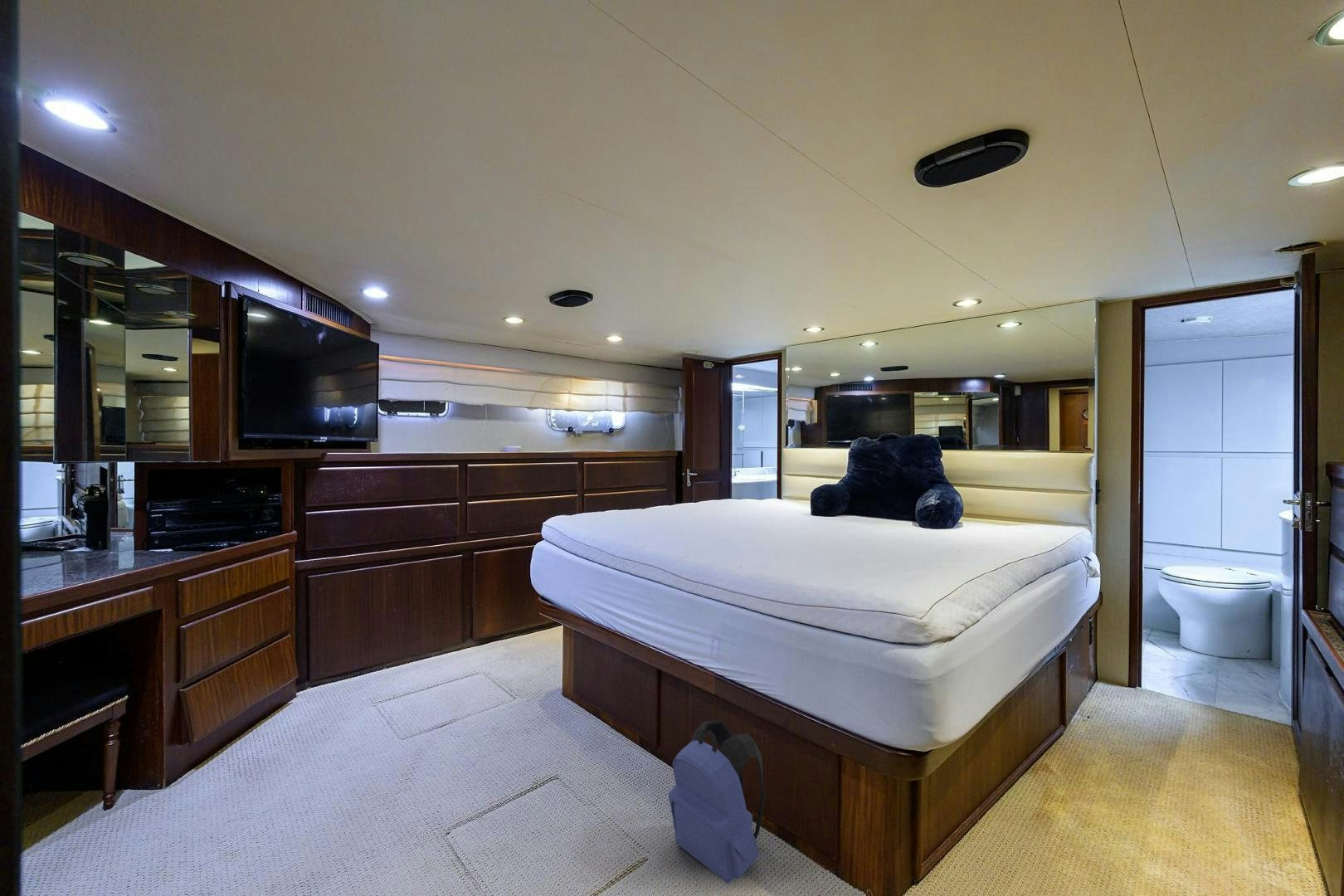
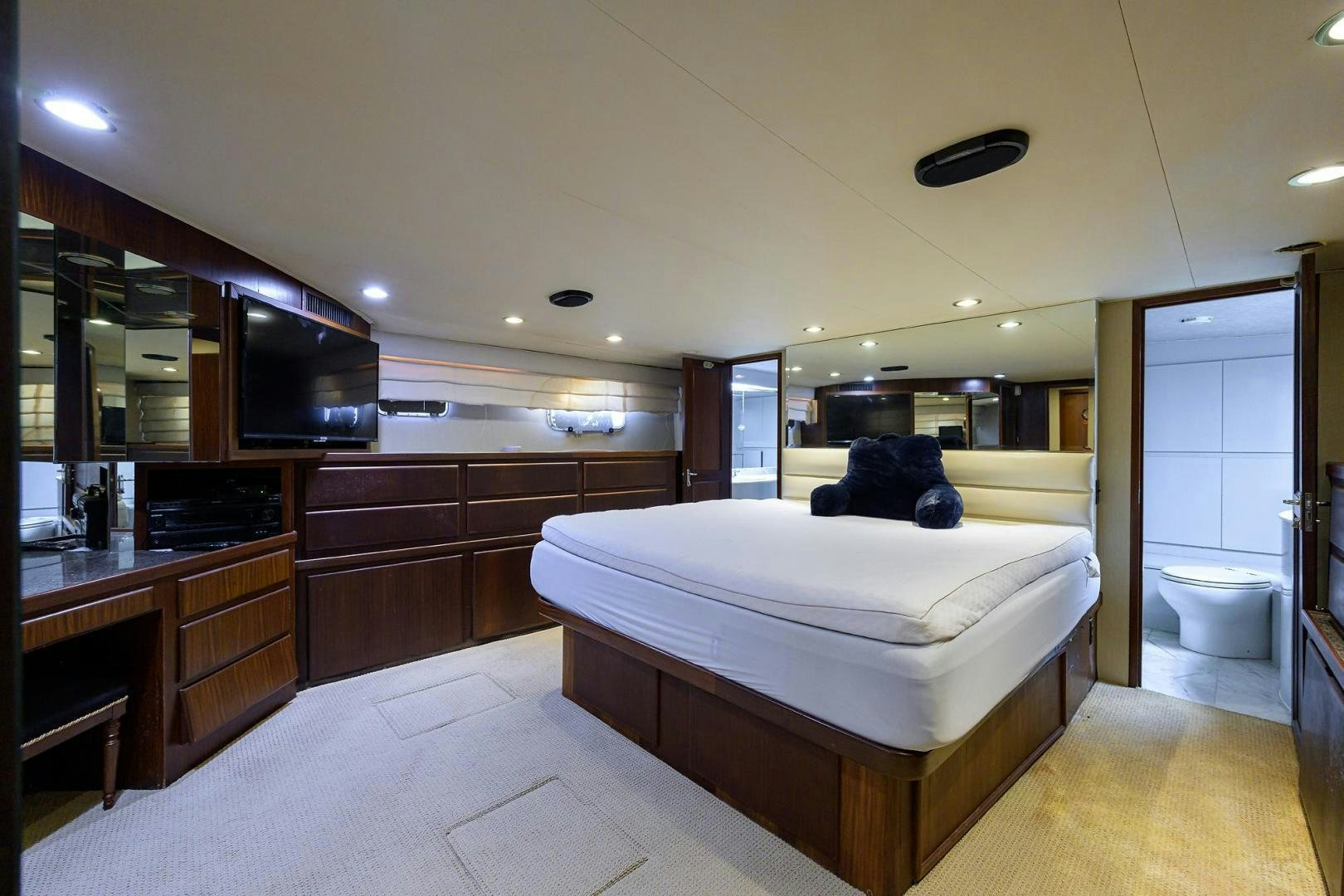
- backpack (723, 786)
